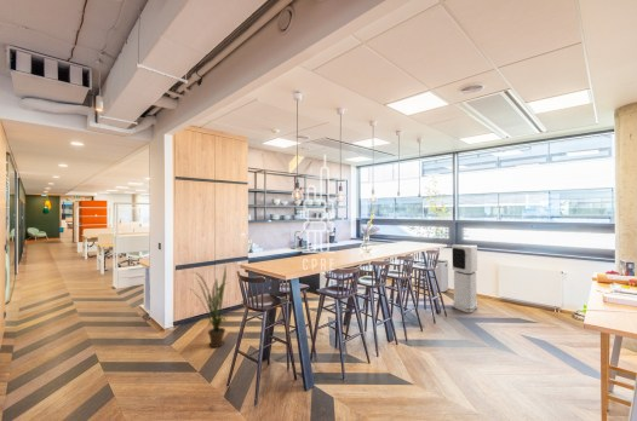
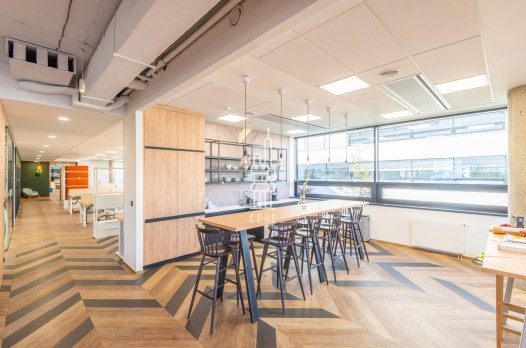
- air purifier (467, 277)
- house plant (213, 307)
